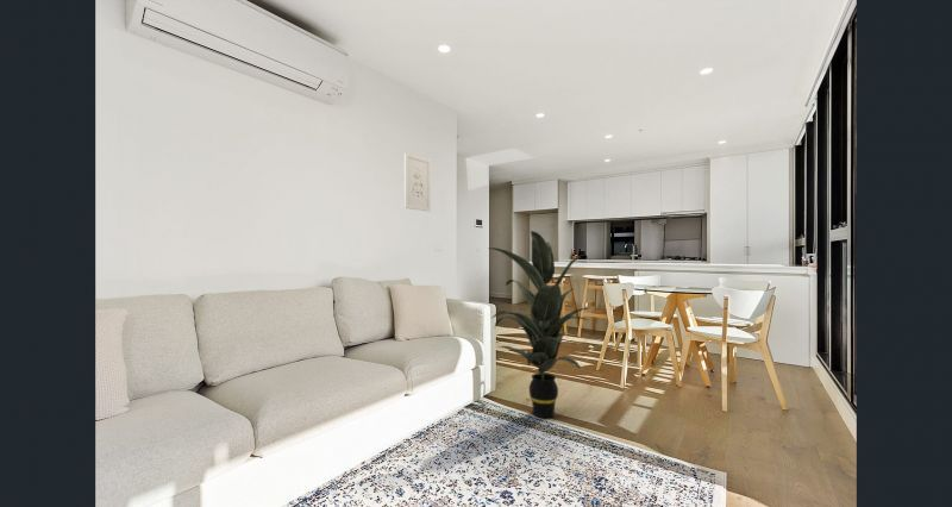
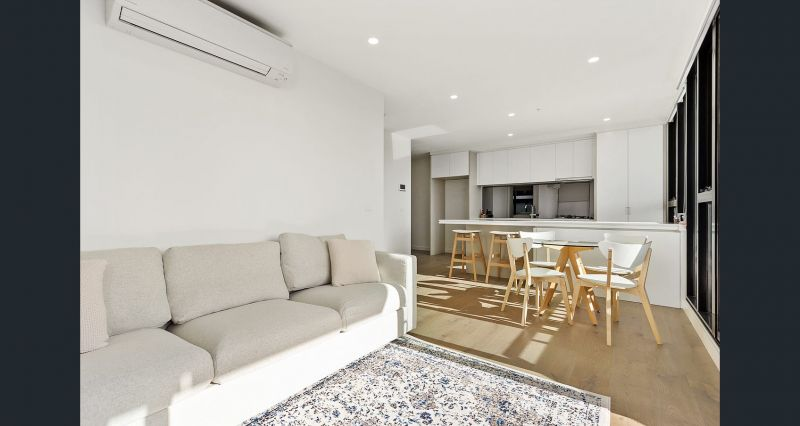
- wall art (418, 183)
- indoor plant (536, 323)
